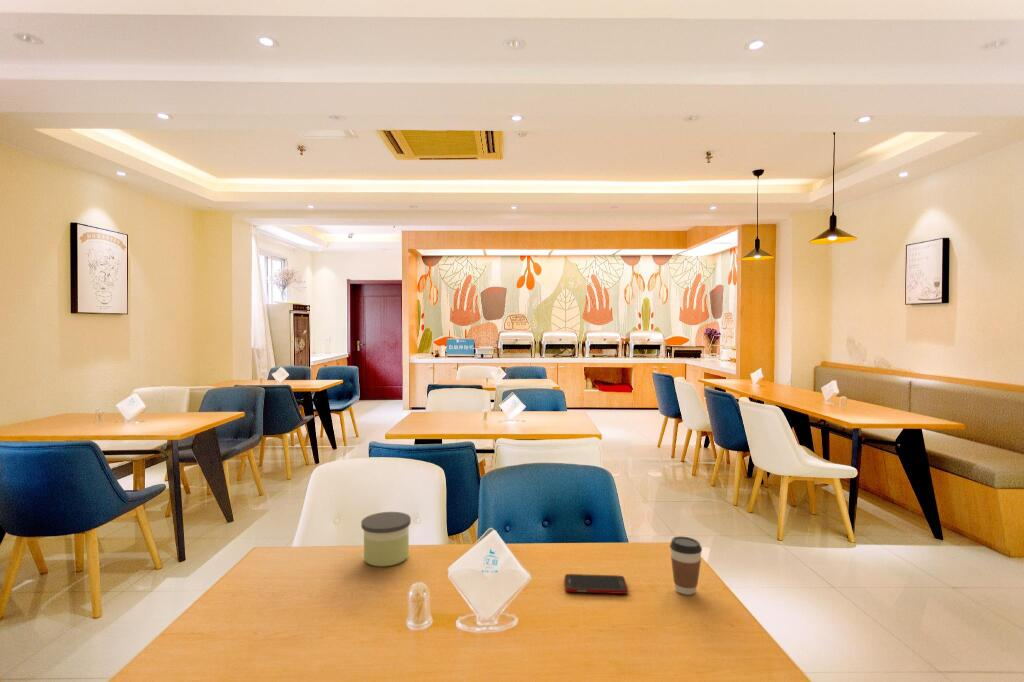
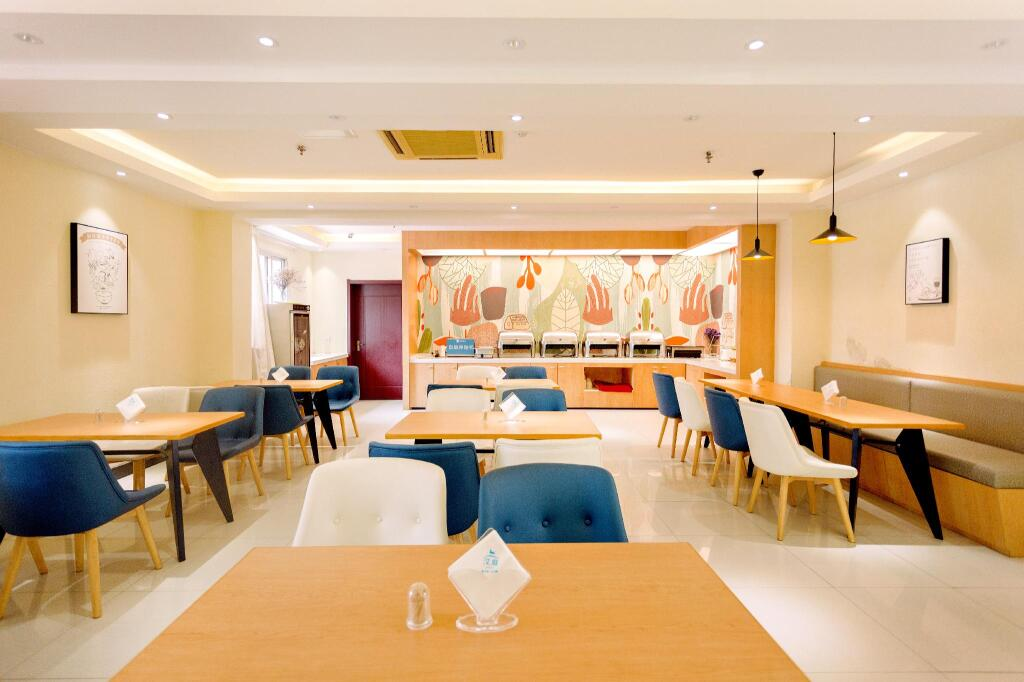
- coffee cup (685, 565)
- candle (386, 539)
- cell phone (595, 583)
